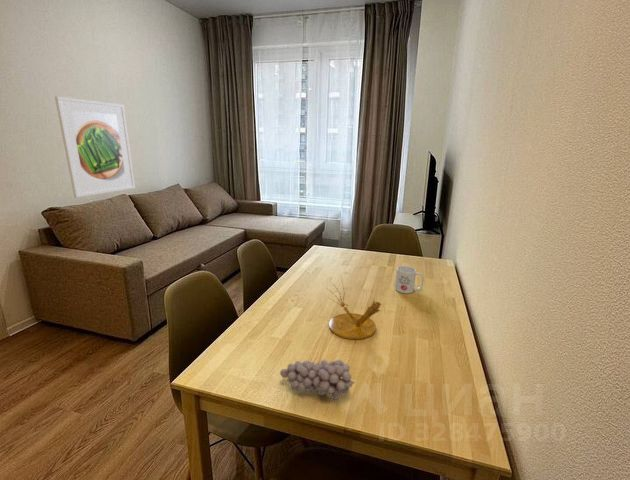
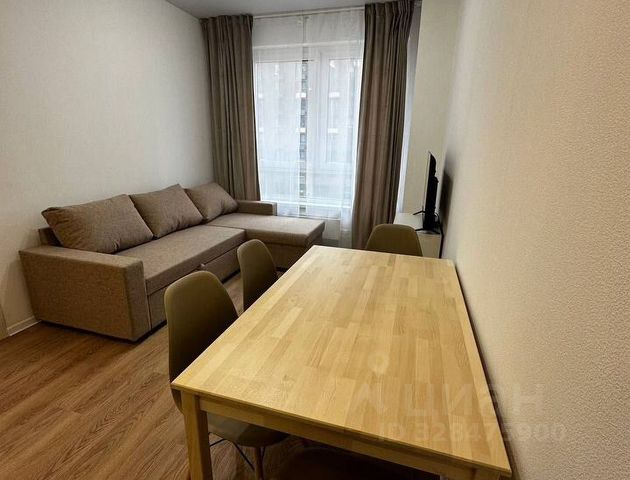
- plant (347, 305)
- mug (409, 279)
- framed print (100, 148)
- fruit (316, 375)
